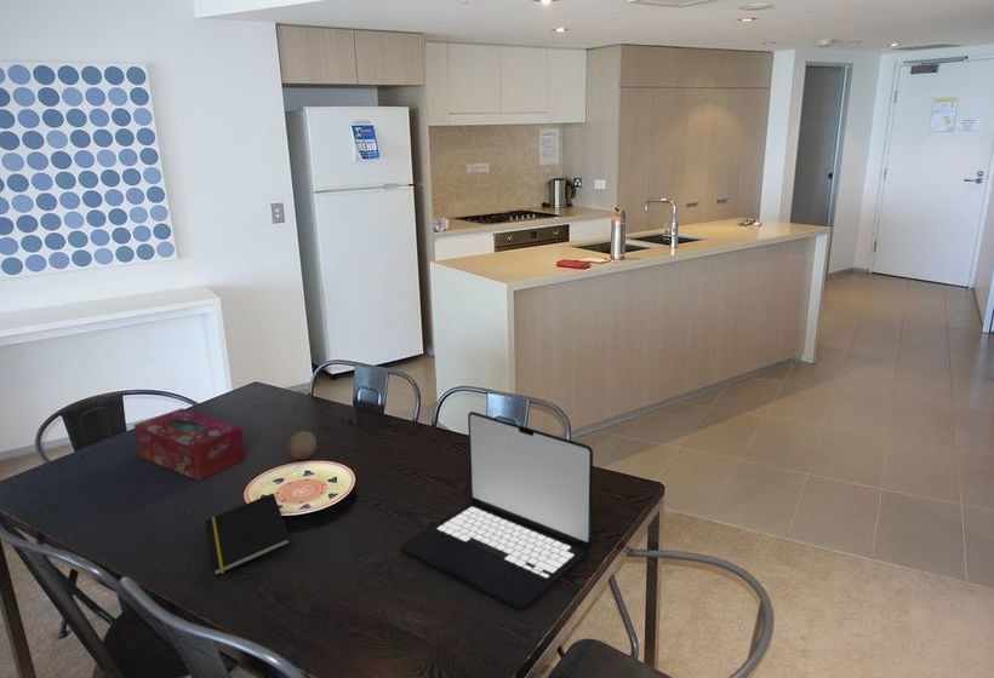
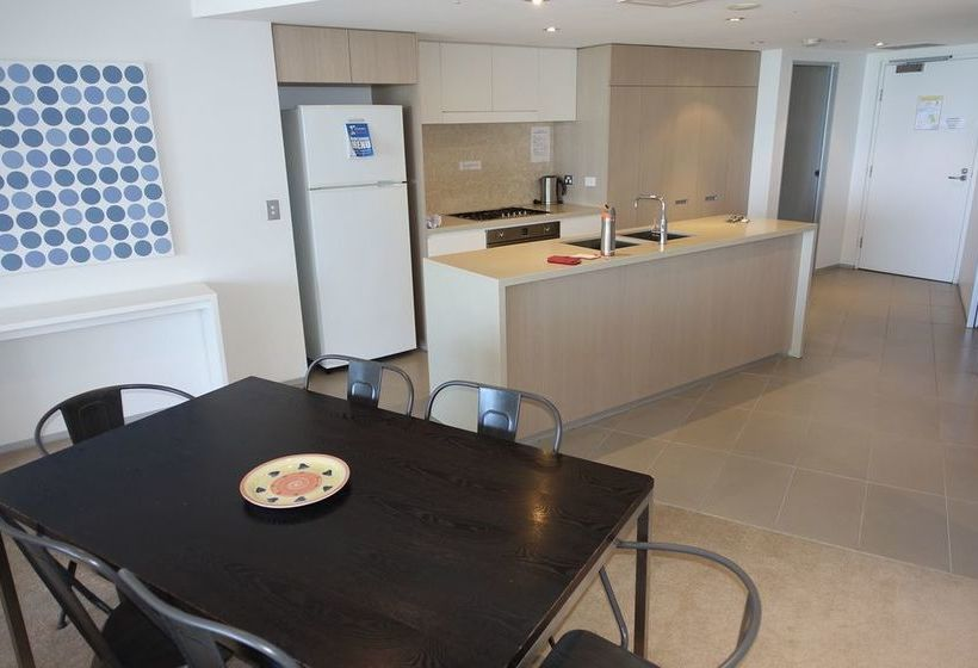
- tissue box (189, 442)
- laptop (492, 500)
- notepad (246, 530)
- fruit (302, 446)
